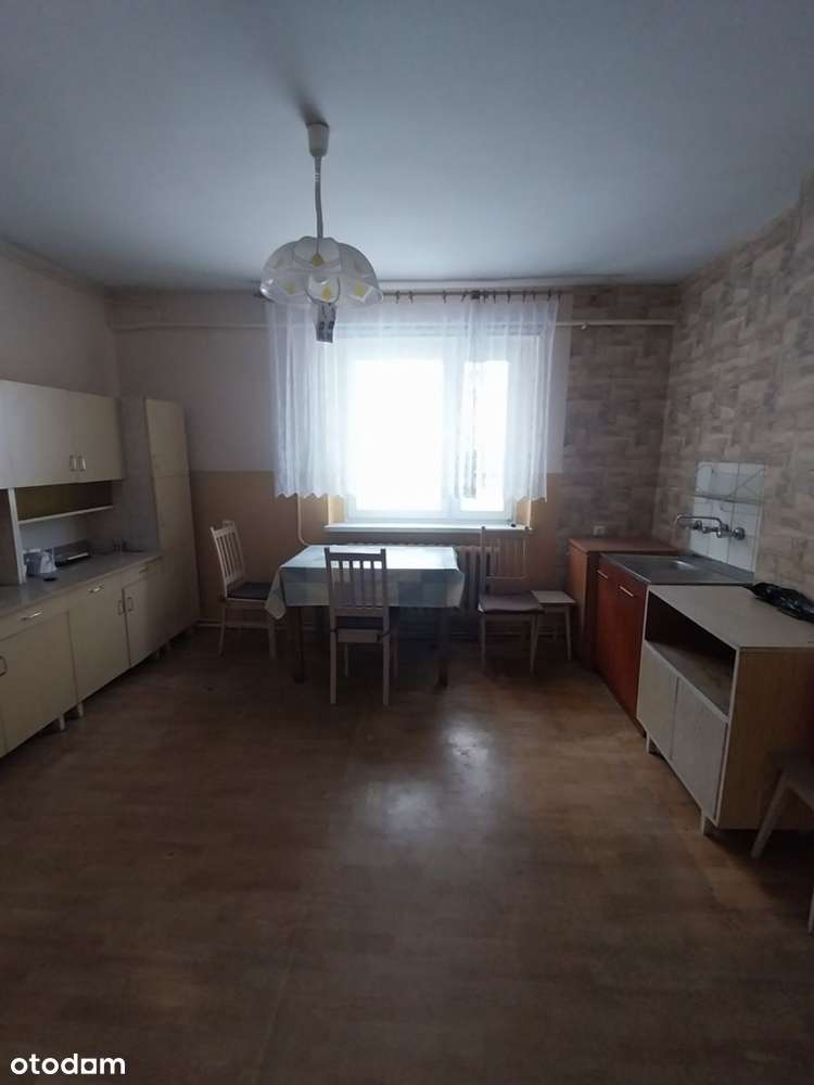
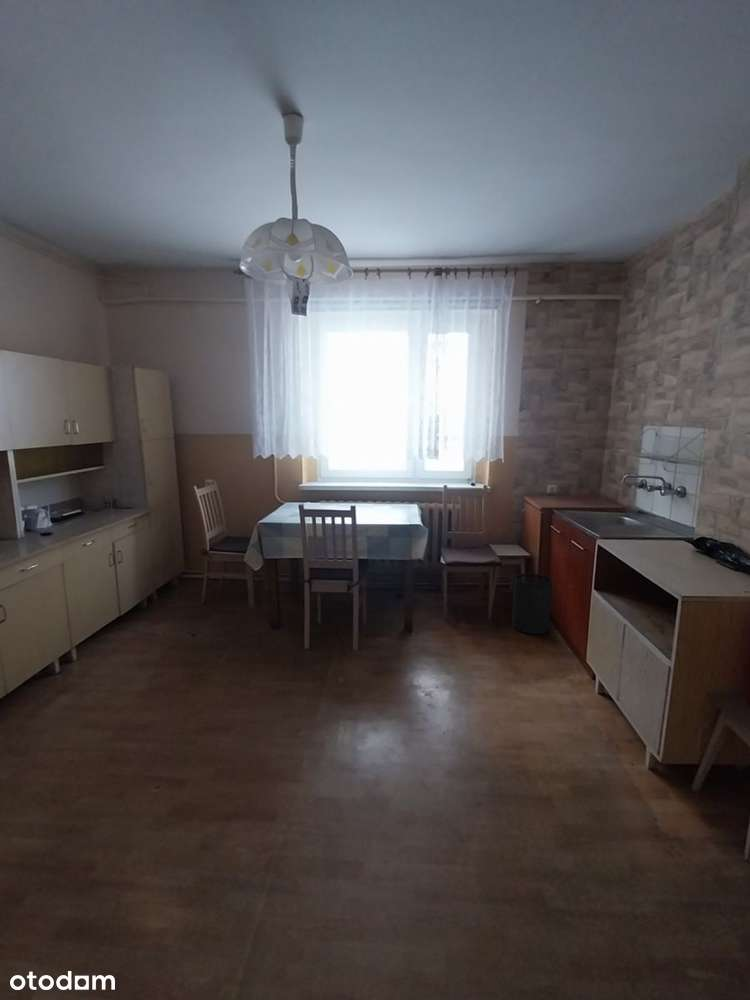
+ trash can (531, 602)
